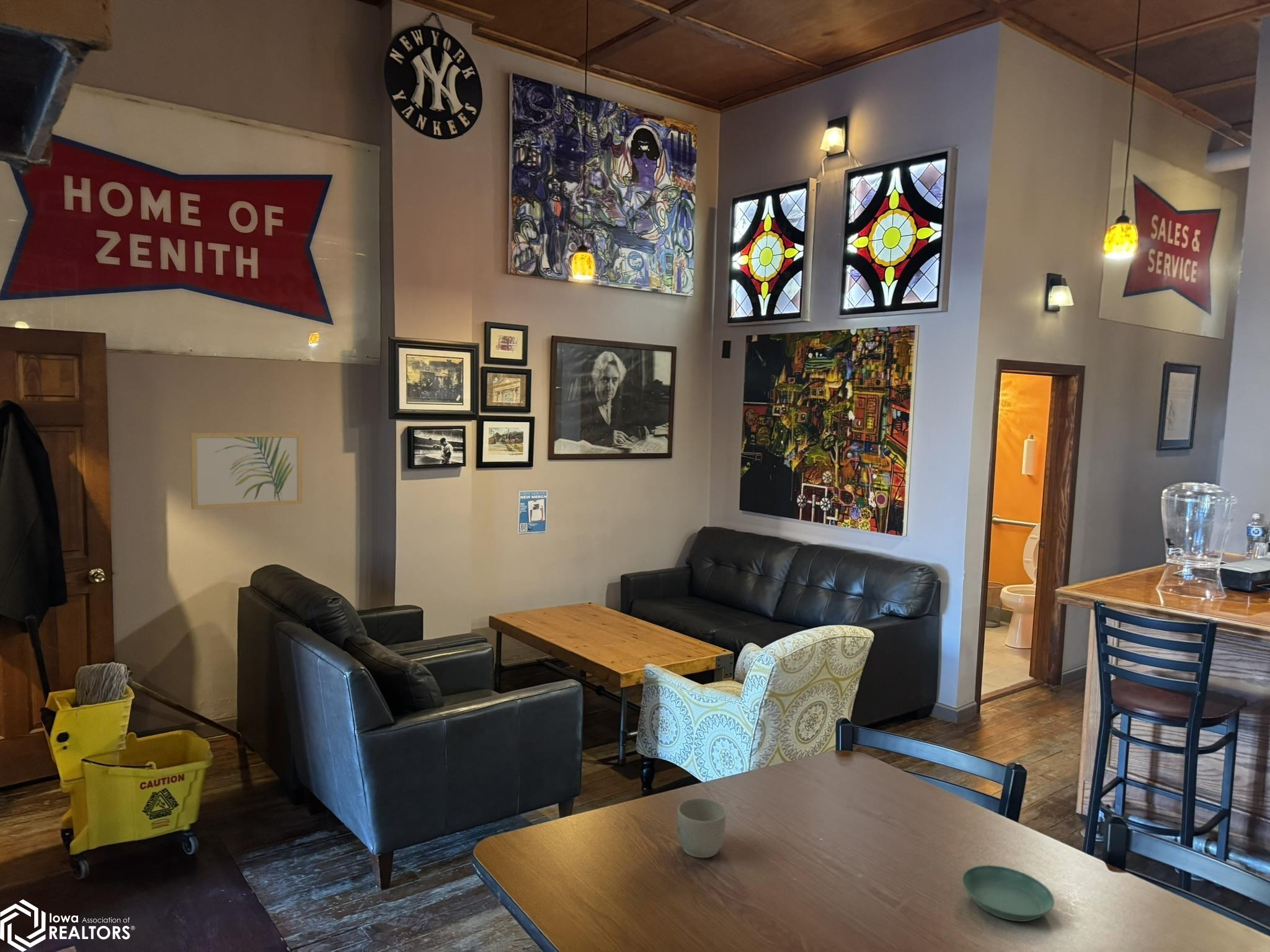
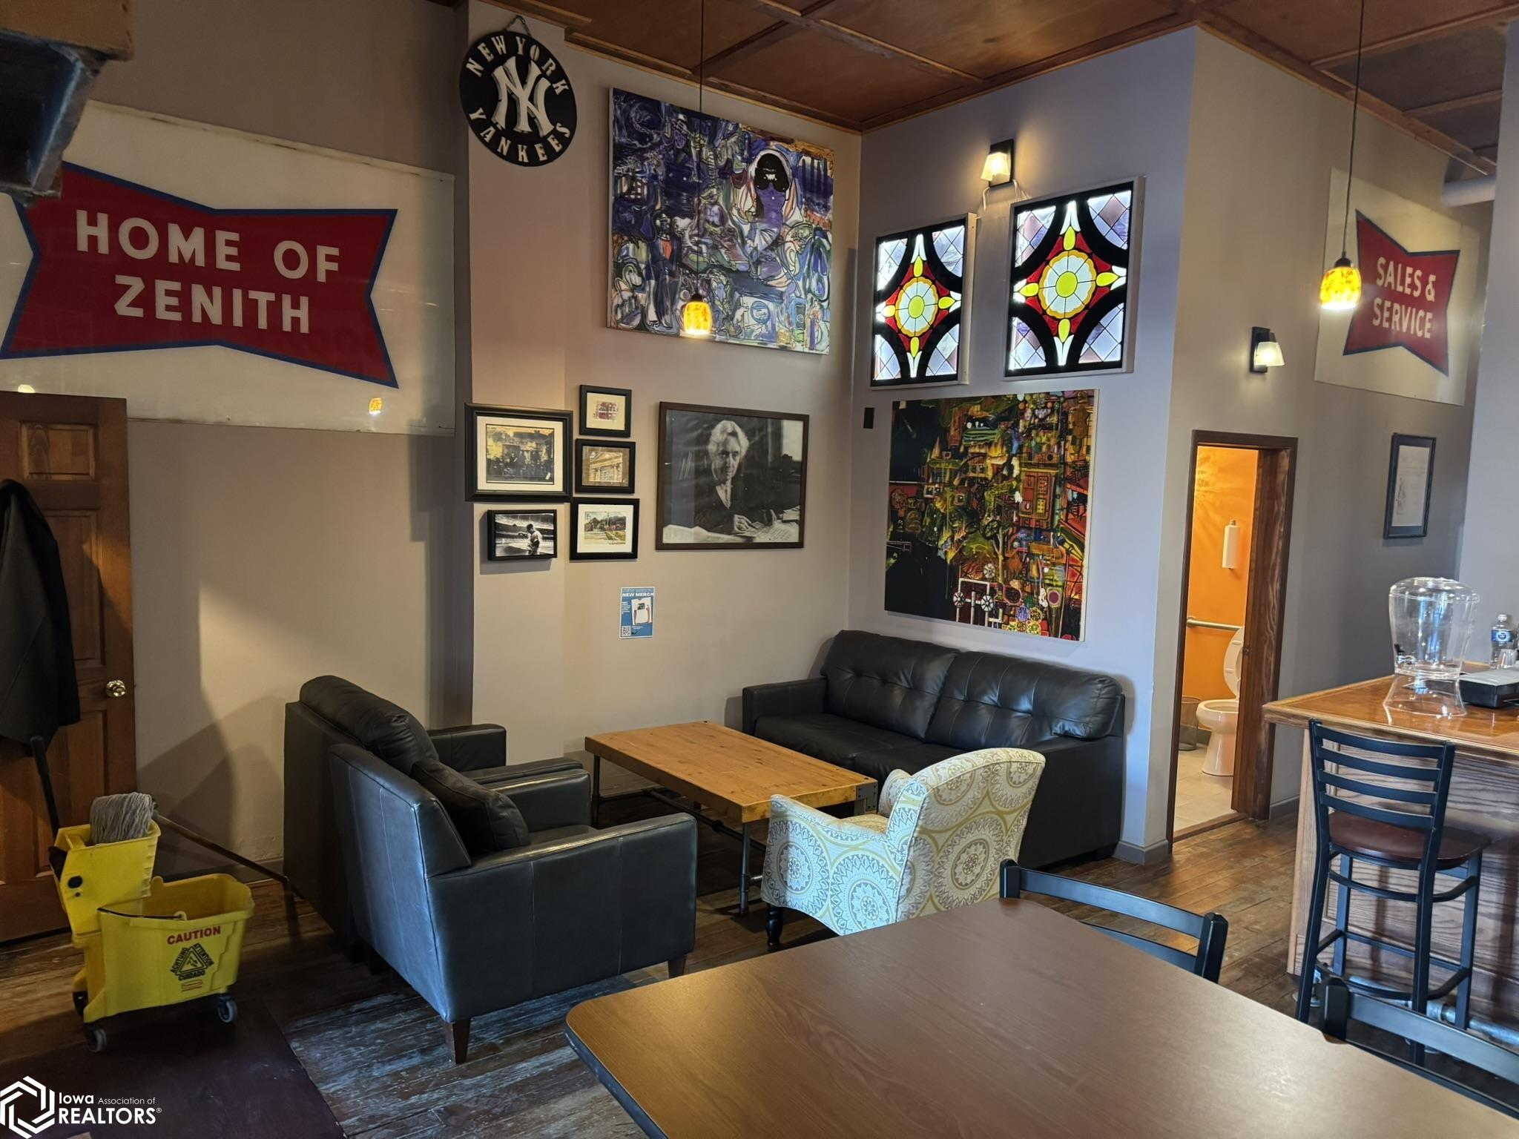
- saucer (1006, 896)
- wall art (248, 469)
- mug (700, 825)
